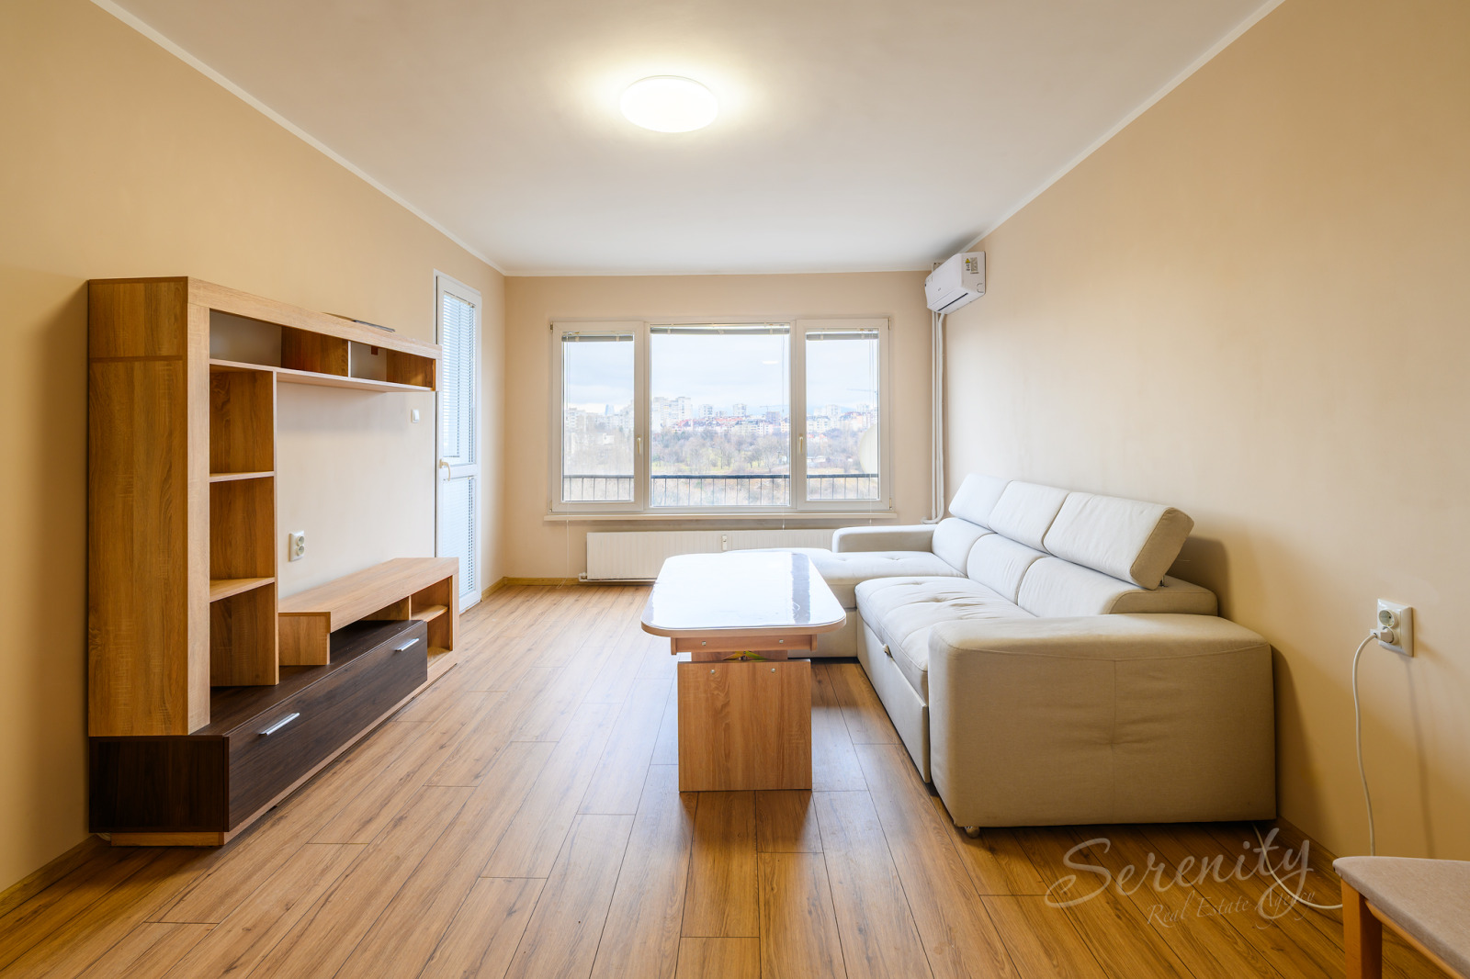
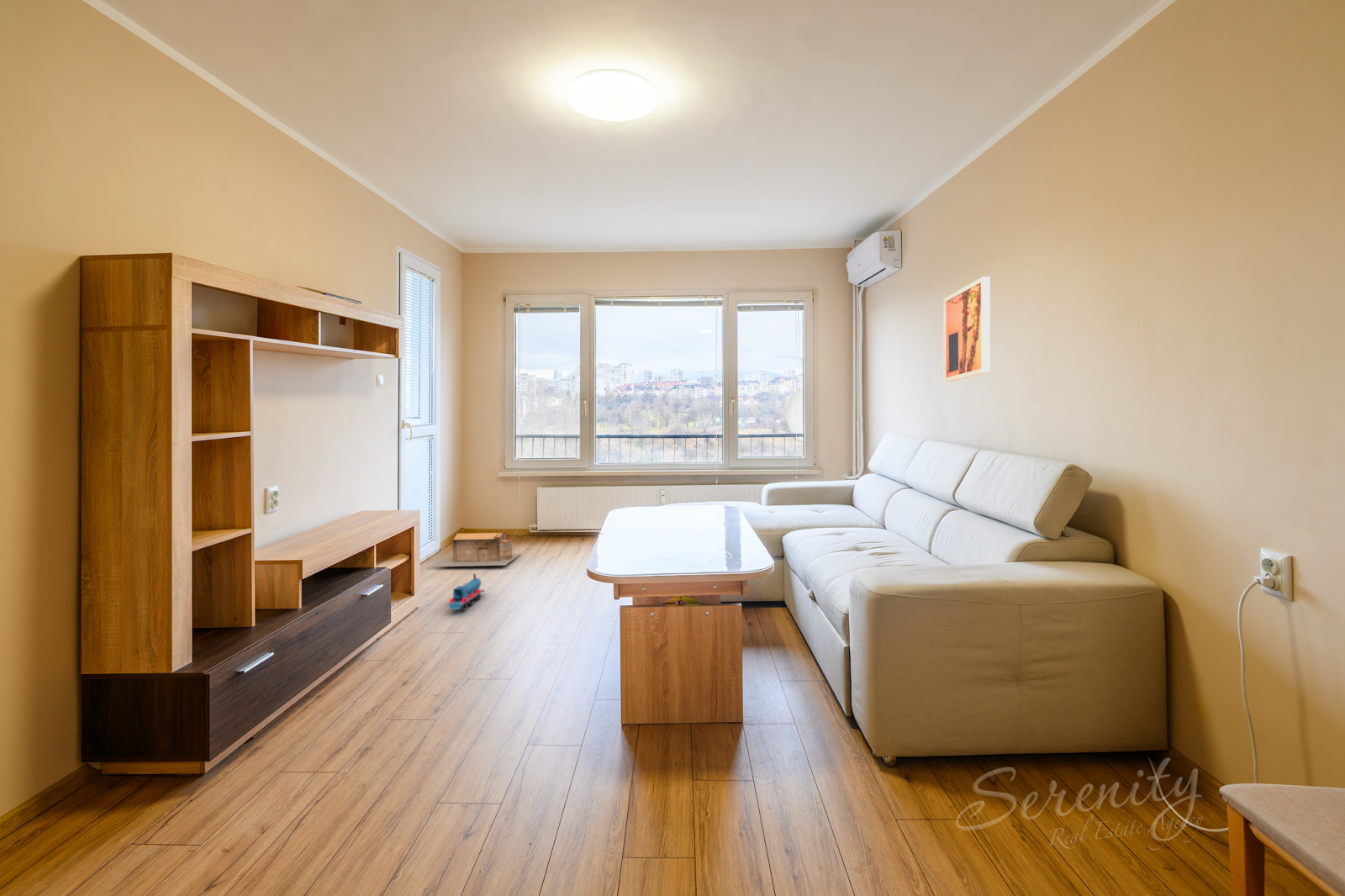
+ toy train (466, 592)
+ wall art (965, 333)
+ architectural model (478, 546)
